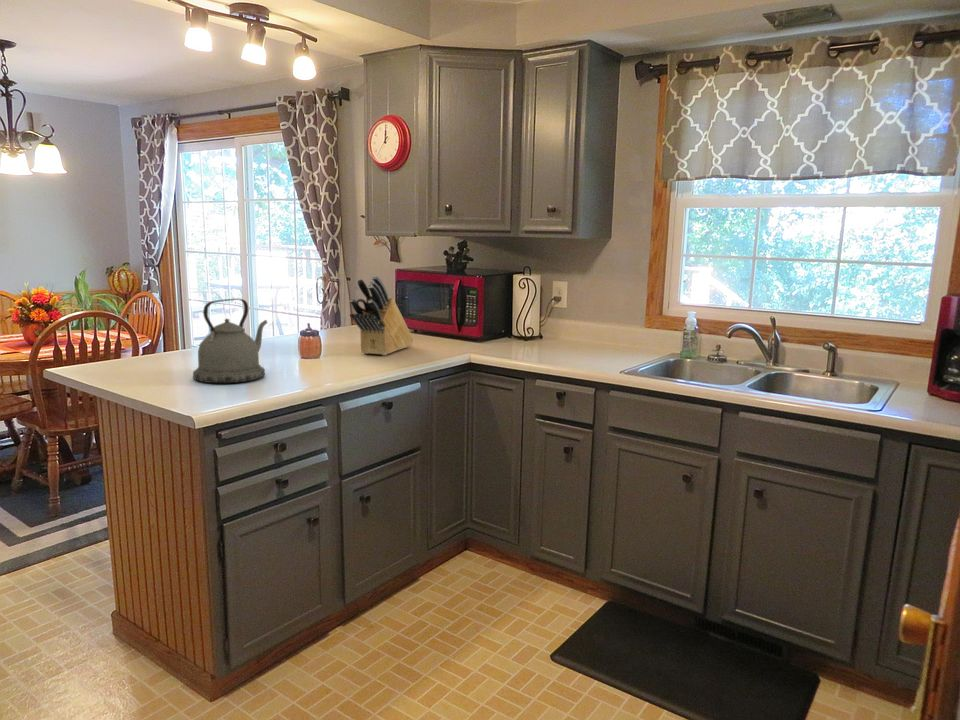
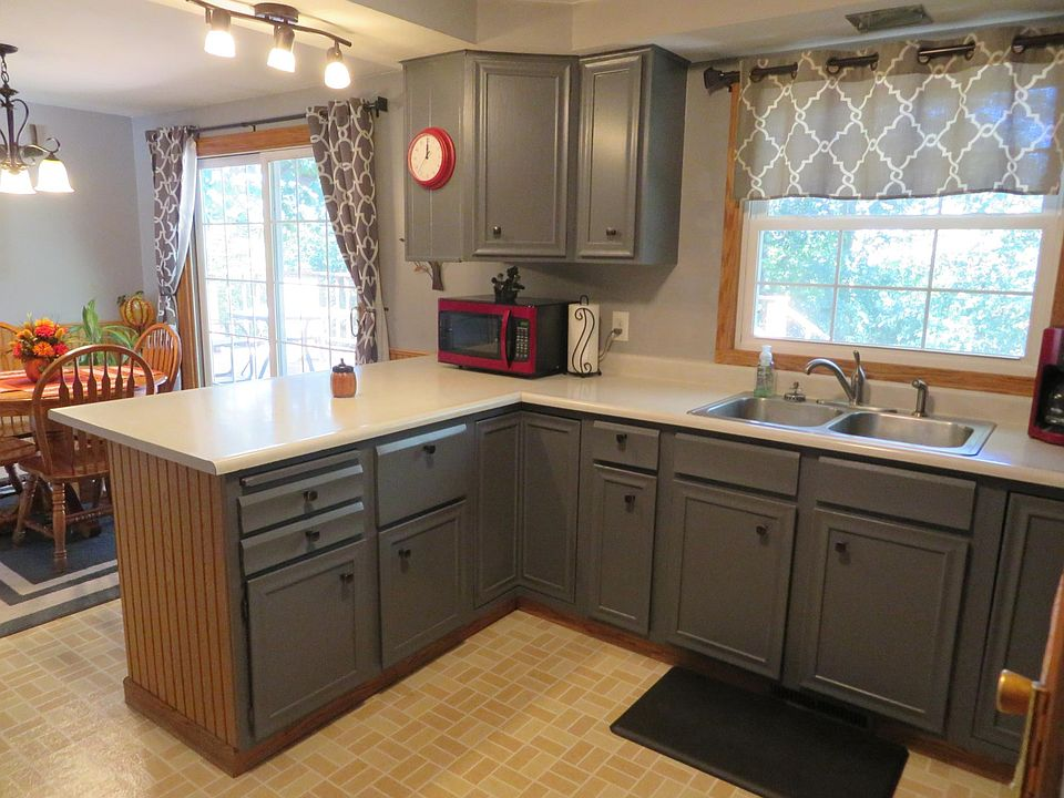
- knife block (382, 313)
- kettle (229, 337)
